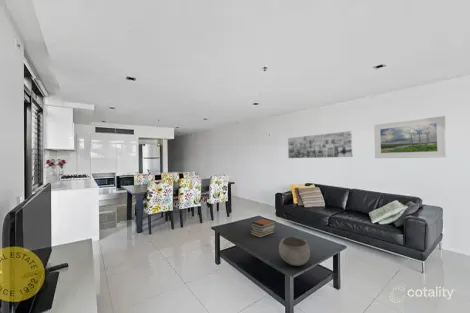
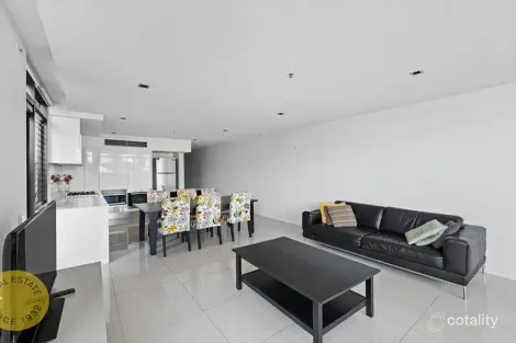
- book stack (263, 227)
- bowl (294, 251)
- wall art (316, 146)
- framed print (406, 139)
